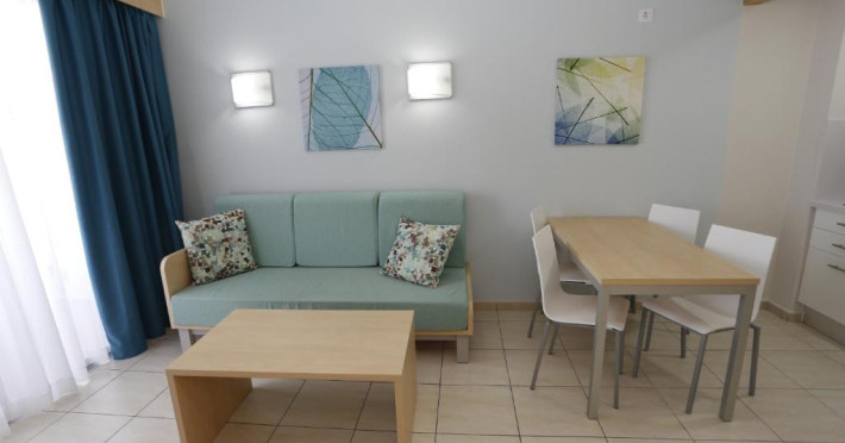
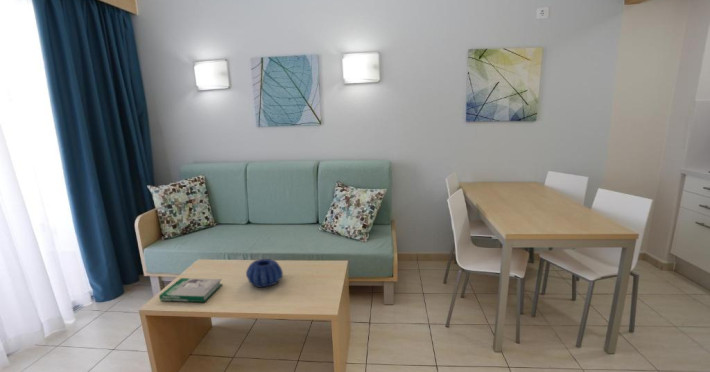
+ book (192, 289)
+ decorative bowl (264, 272)
